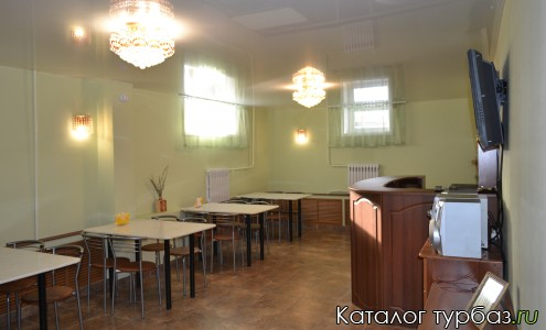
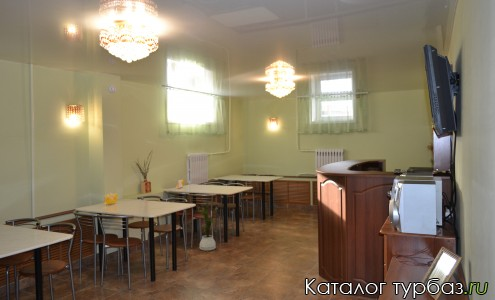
+ house plant (206, 224)
